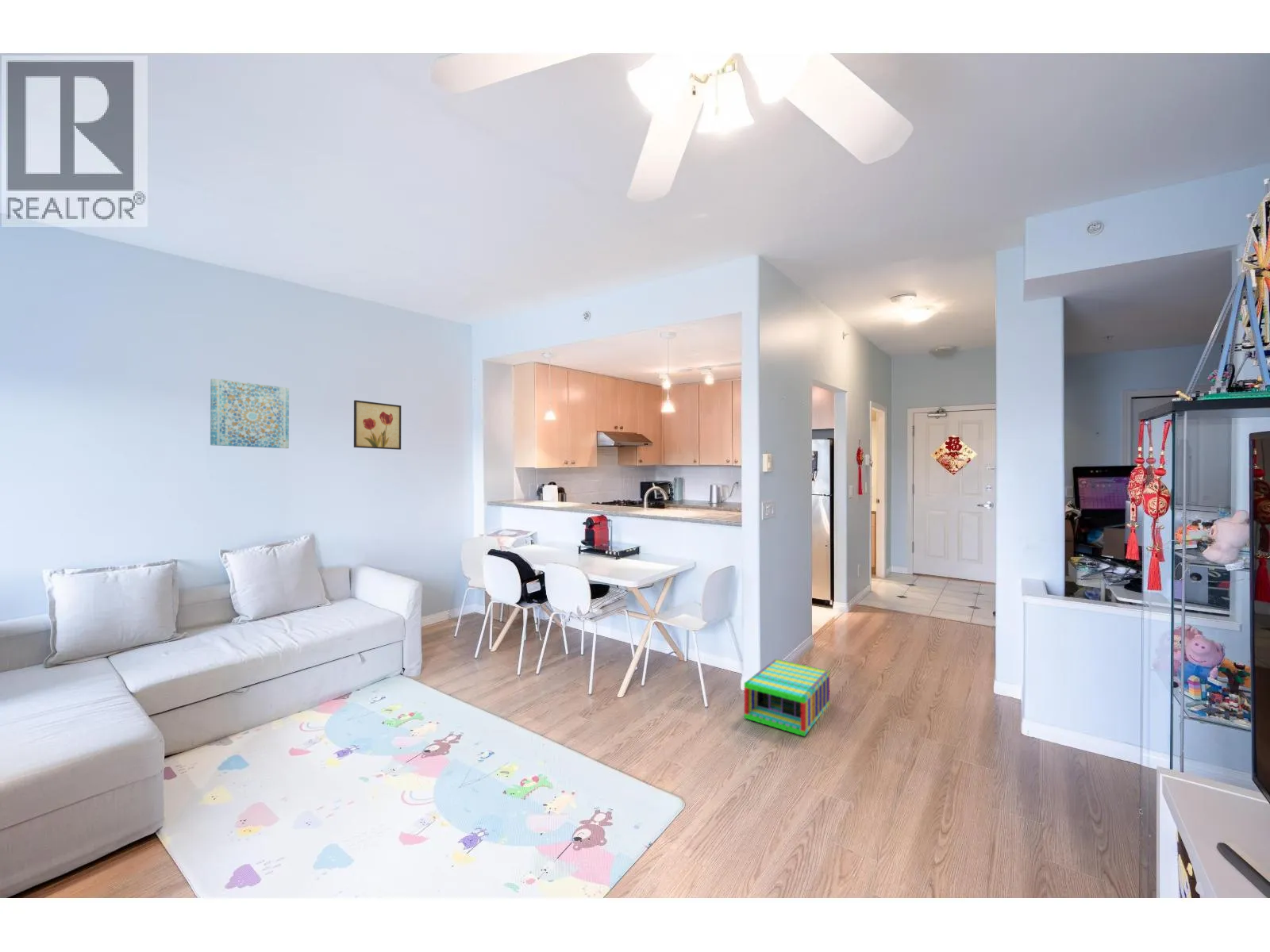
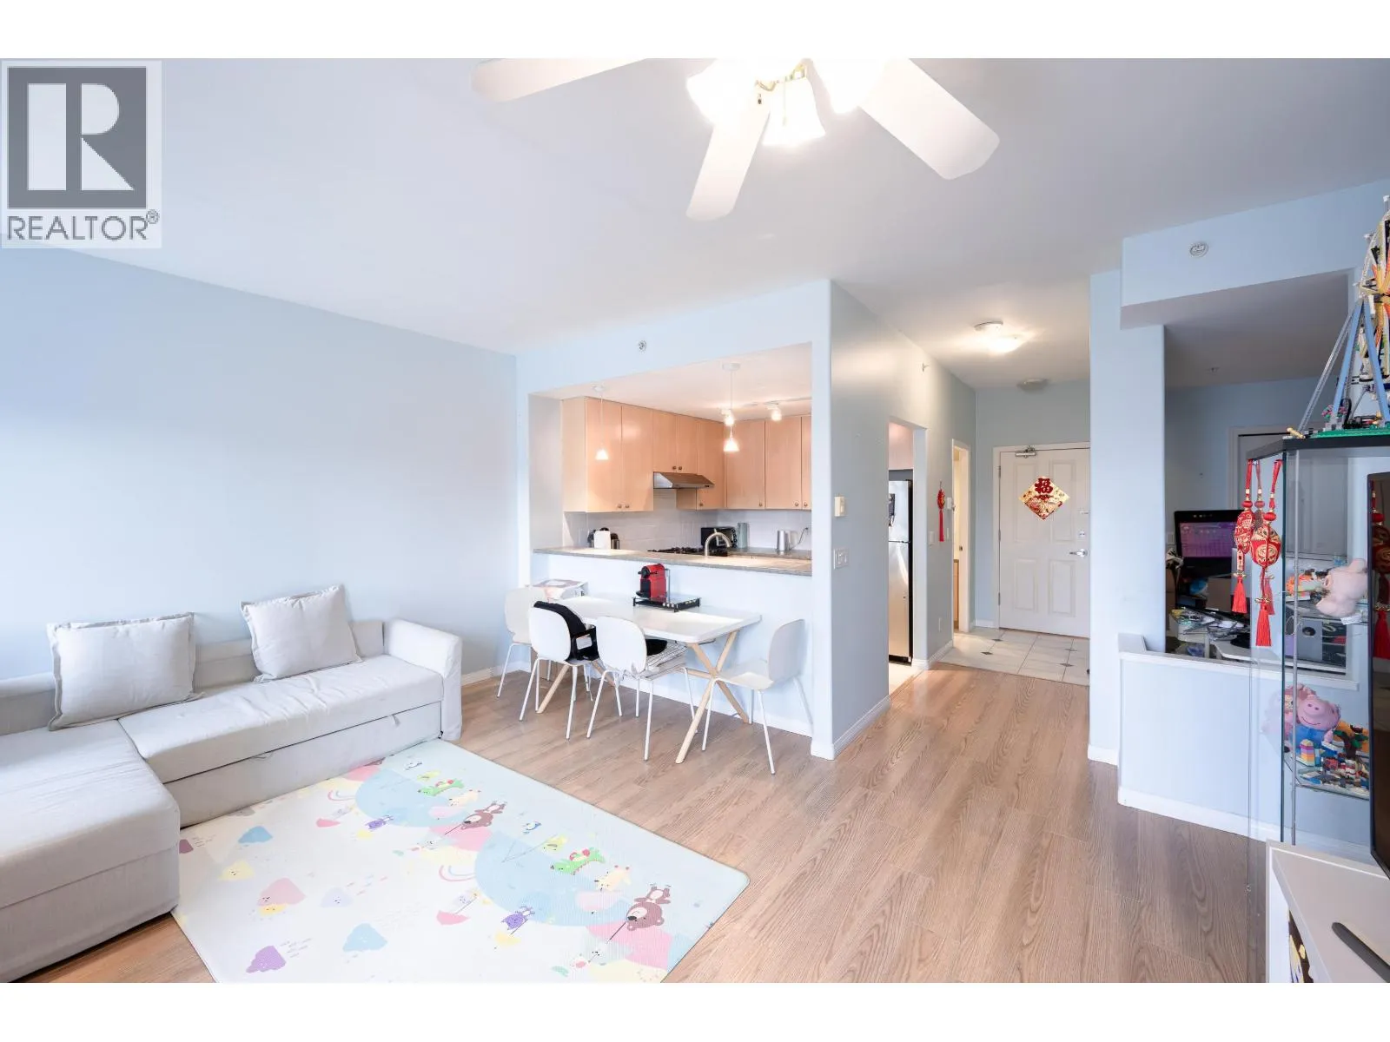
- wall art (251, 415)
- toy box (788, 693)
- wall art (377, 425)
